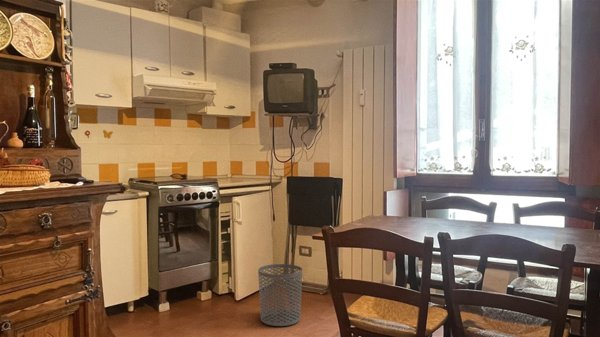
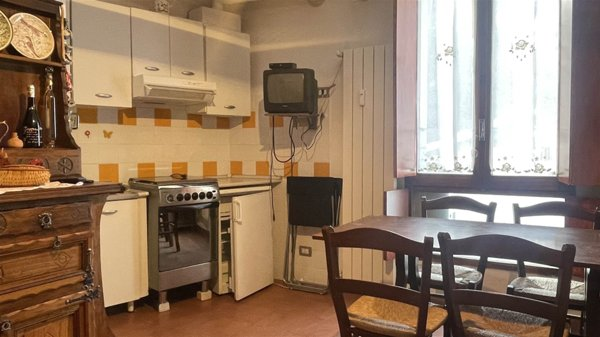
- waste bin (280, 294)
